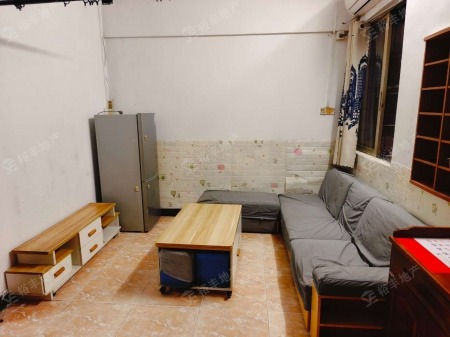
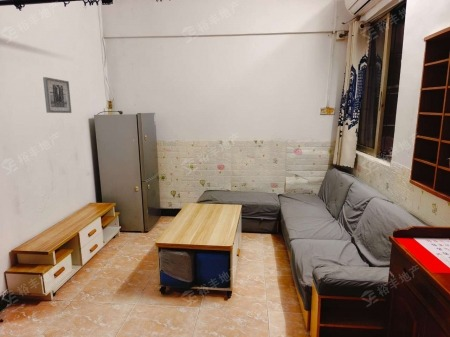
+ wall art (58, 96)
